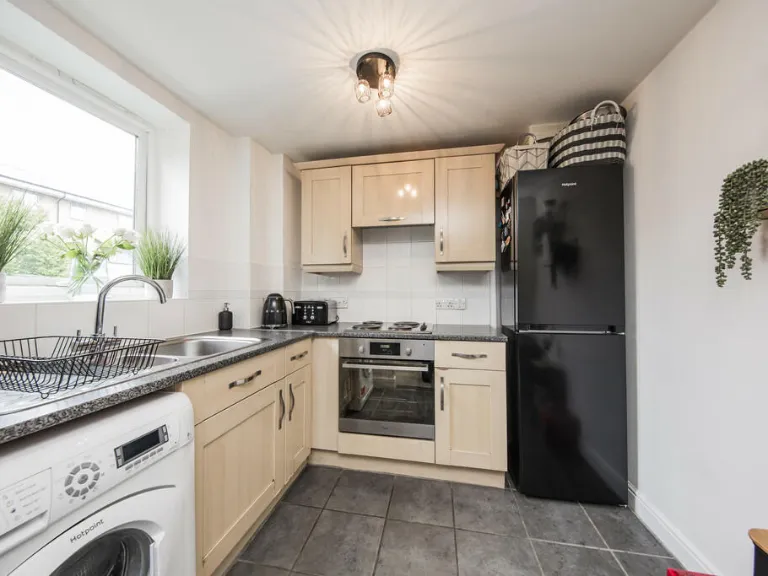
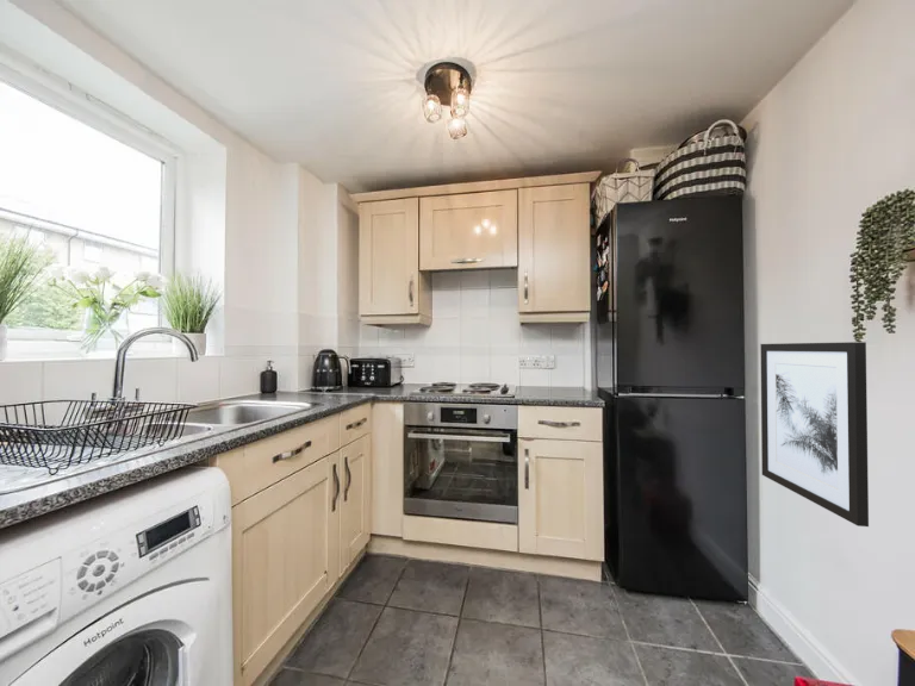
+ wall art (804, 419)
